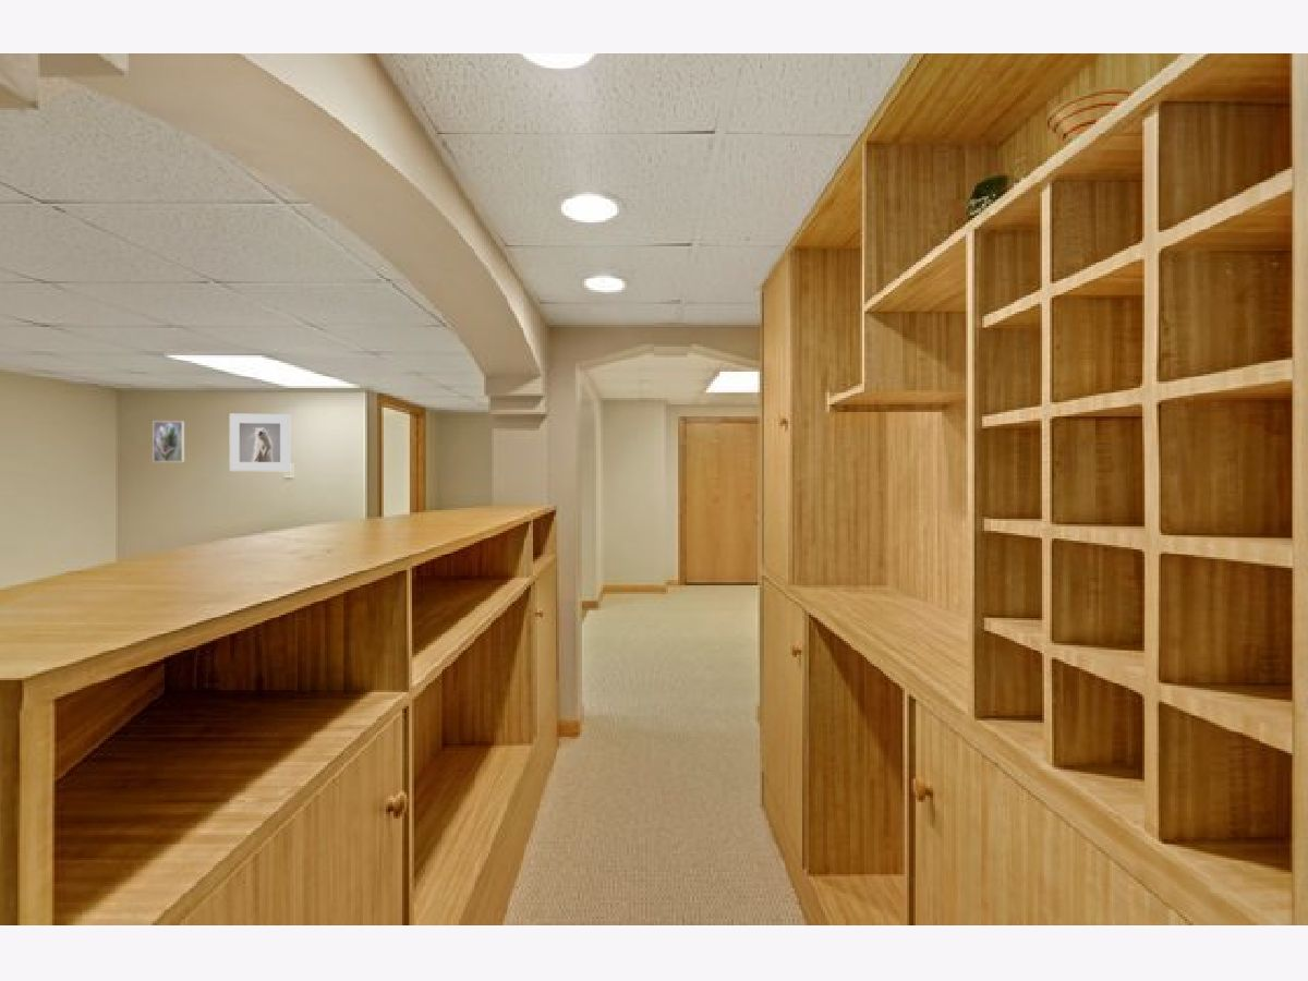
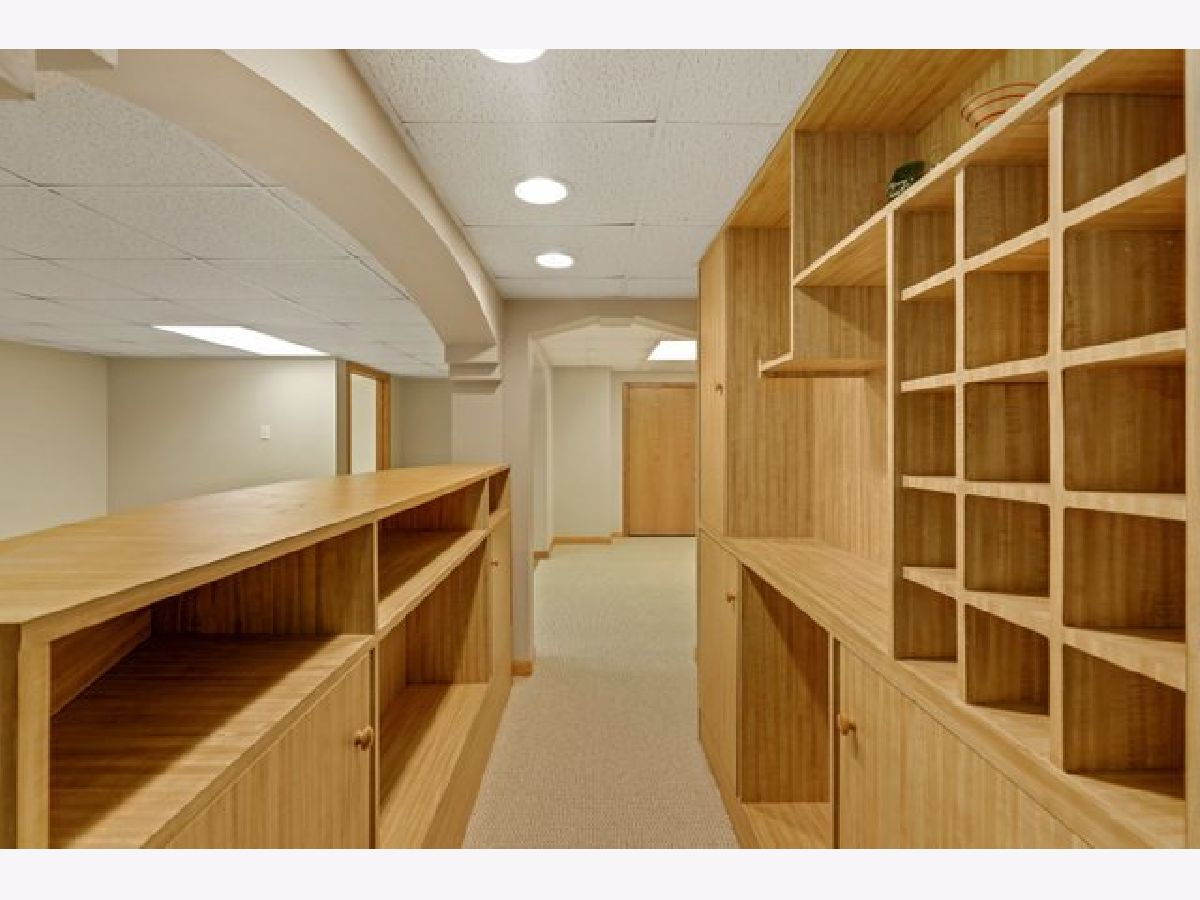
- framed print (259, 443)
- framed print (168, 441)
